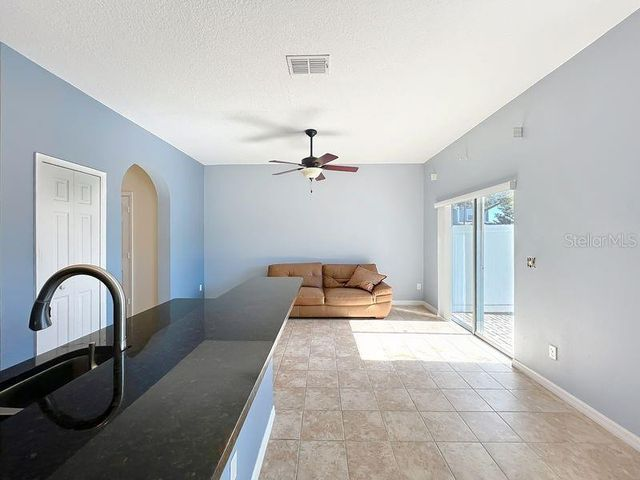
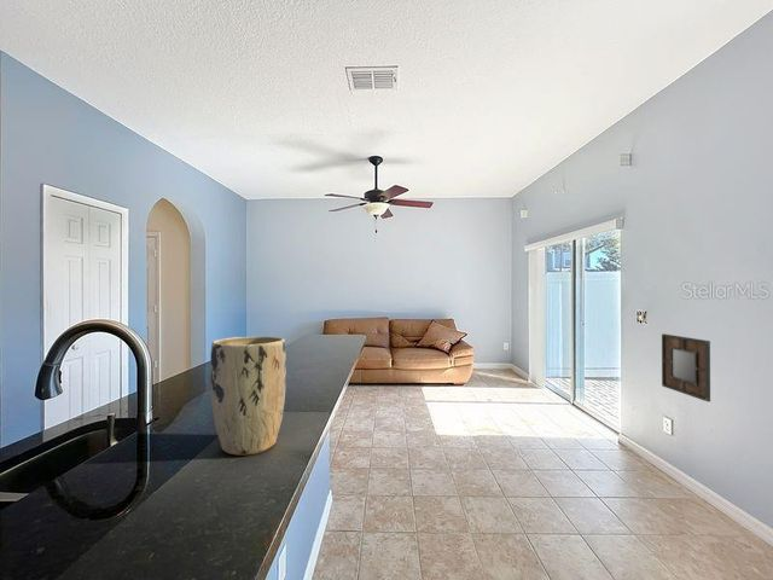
+ home mirror (684, 365)
+ plant pot (249, 392)
